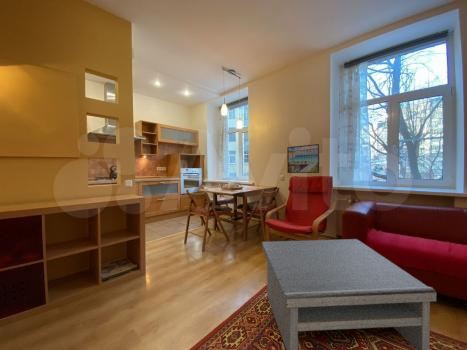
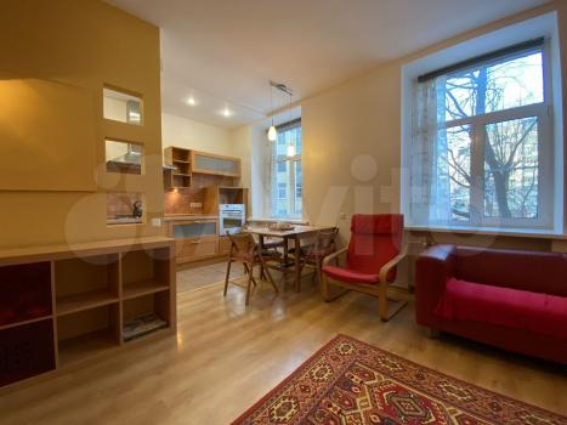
- coffee table (330, 286)
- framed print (302, 159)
